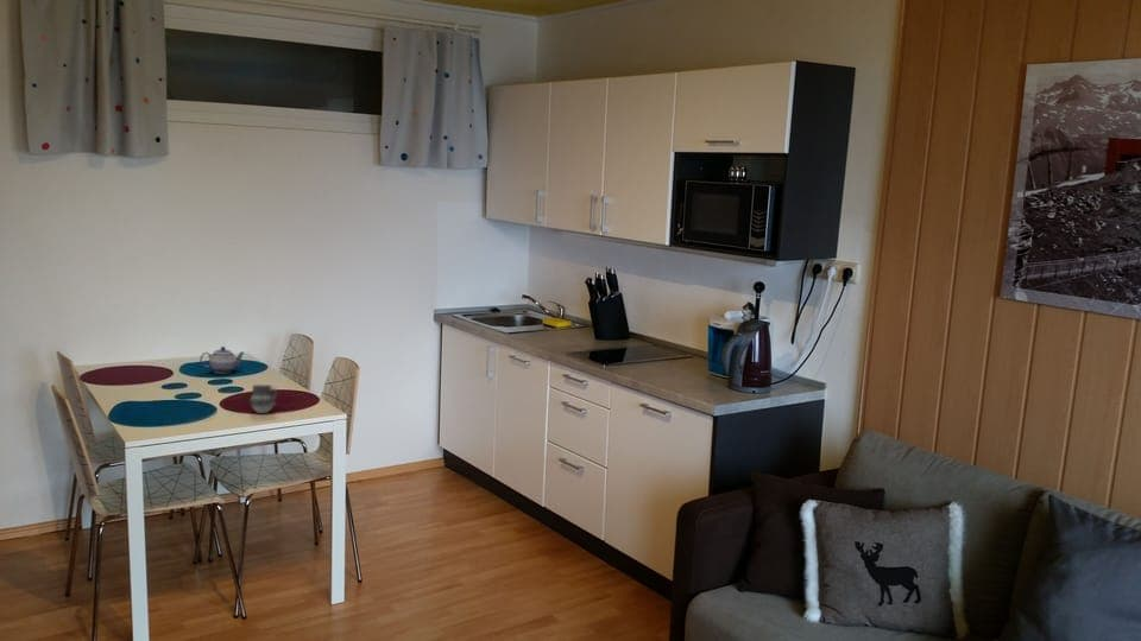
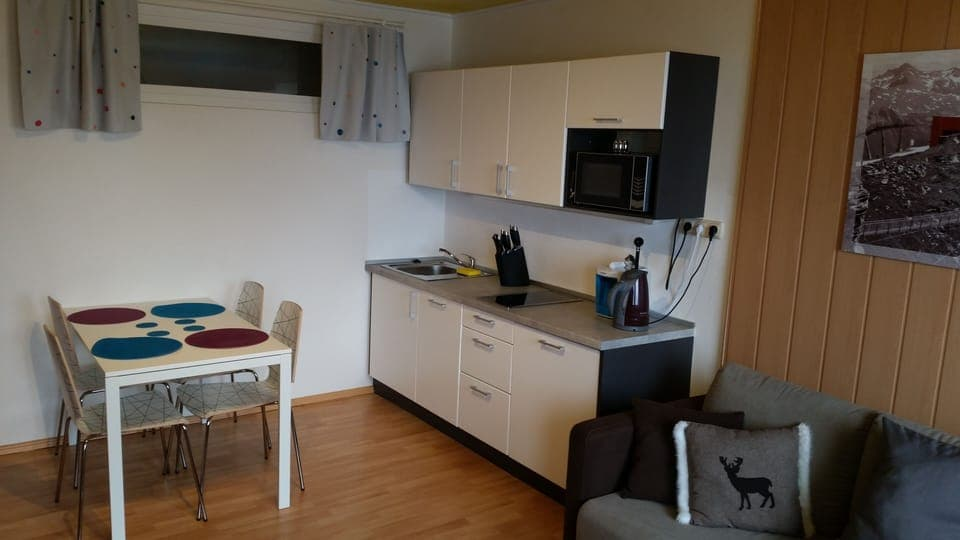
- teapot (222, 358)
- cup (264, 398)
